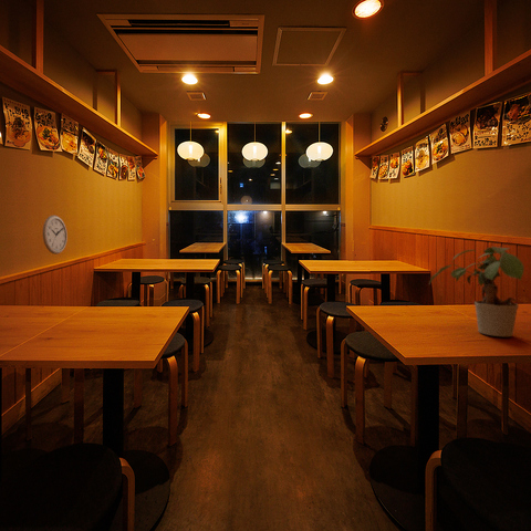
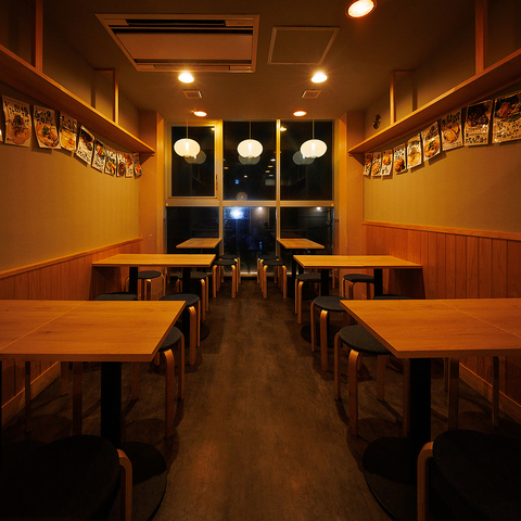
- wall clock (55, 235)
- potted plant (482, 289)
